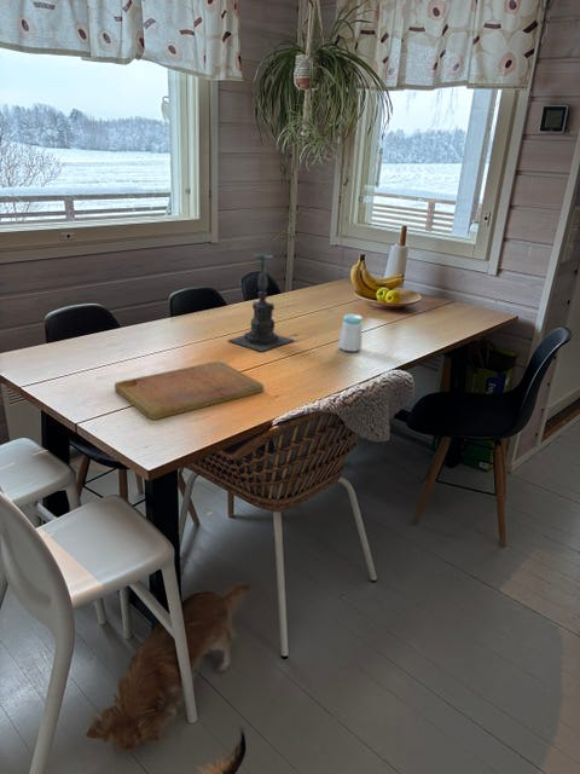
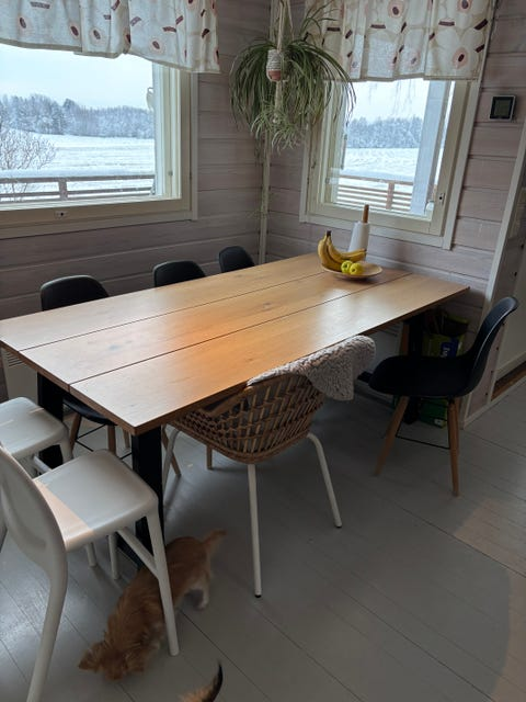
- salt shaker (350, 331)
- candle holder (262, 291)
- cutting board (190, 387)
